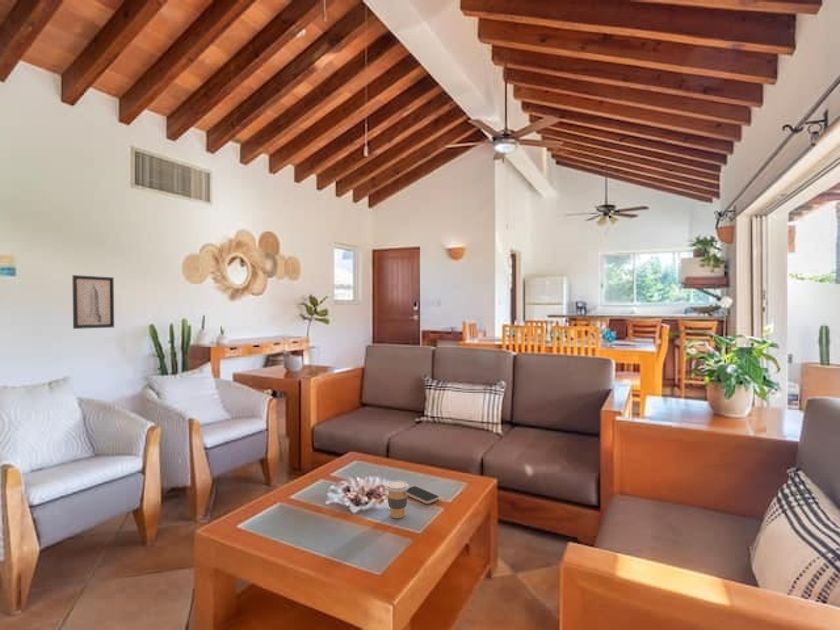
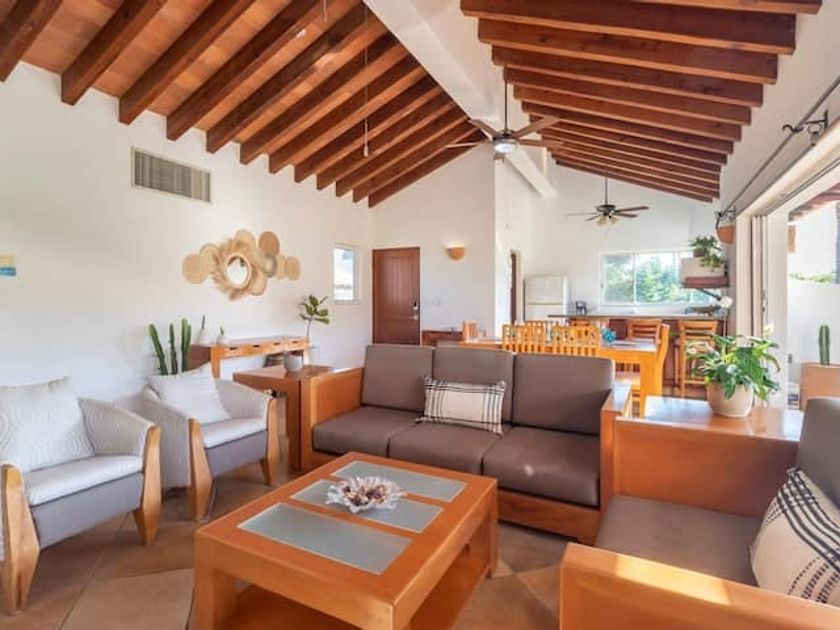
- smartphone (420, 494)
- wall art (94, 302)
- coffee cup (397, 499)
